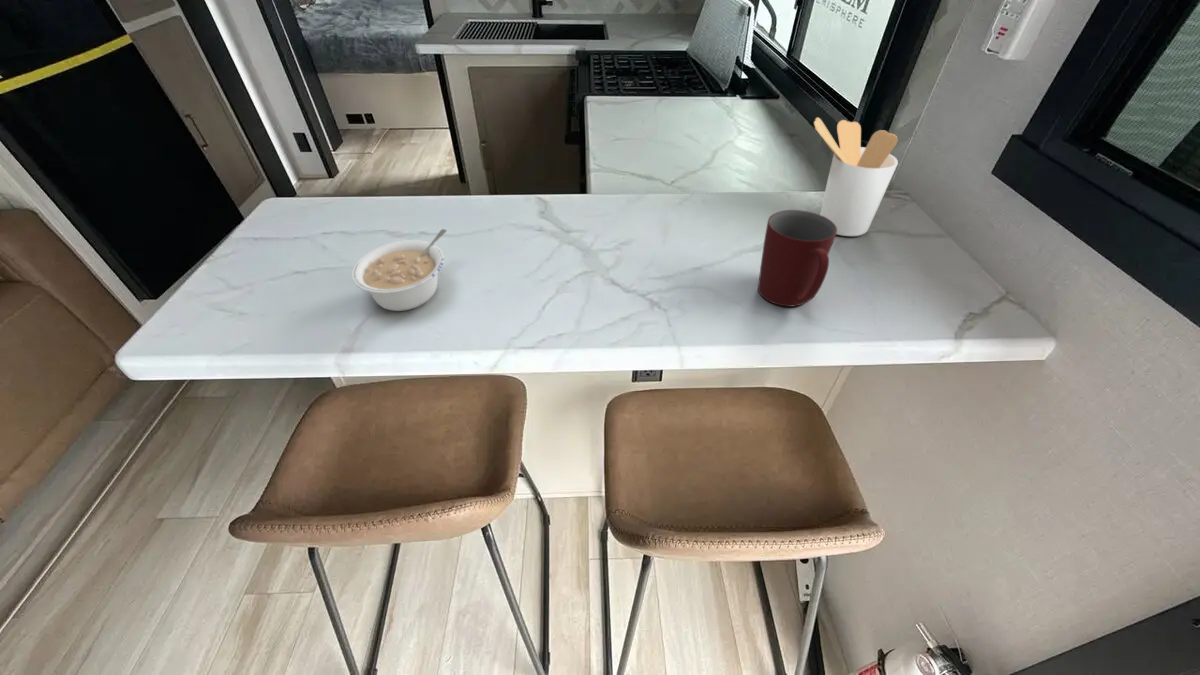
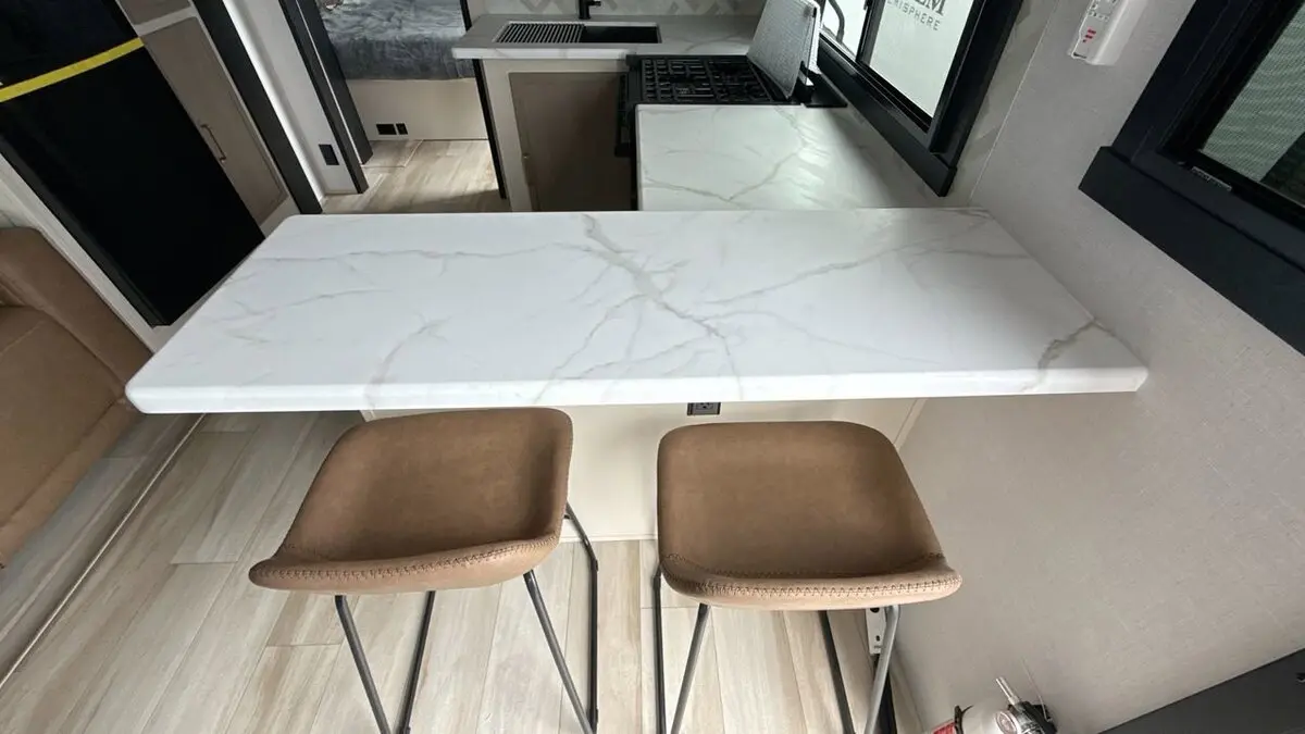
- mug (797, 266)
- utensil holder (843, 175)
- legume (403, 273)
